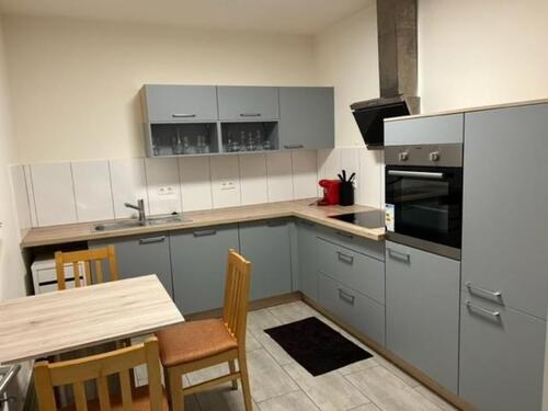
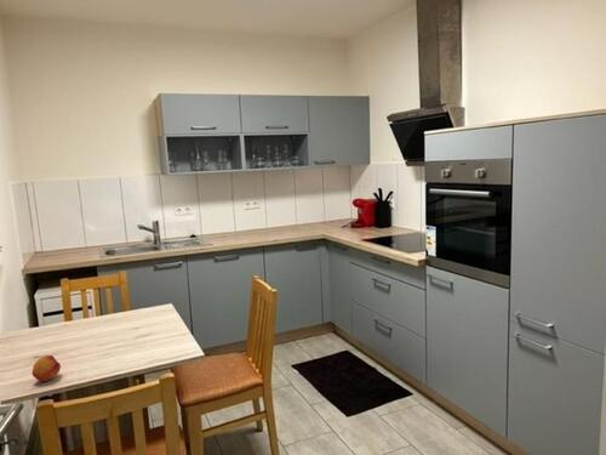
+ fruit (46, 368)
